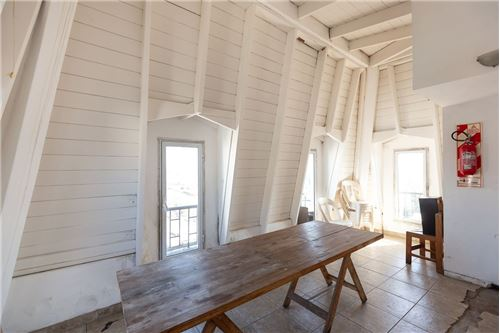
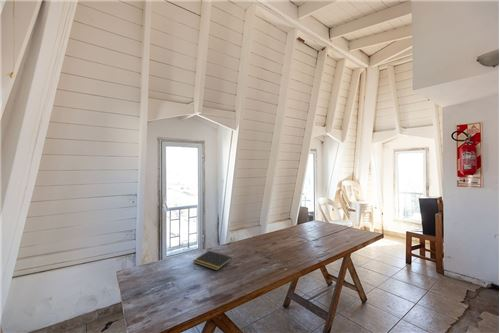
+ notepad (212, 259)
